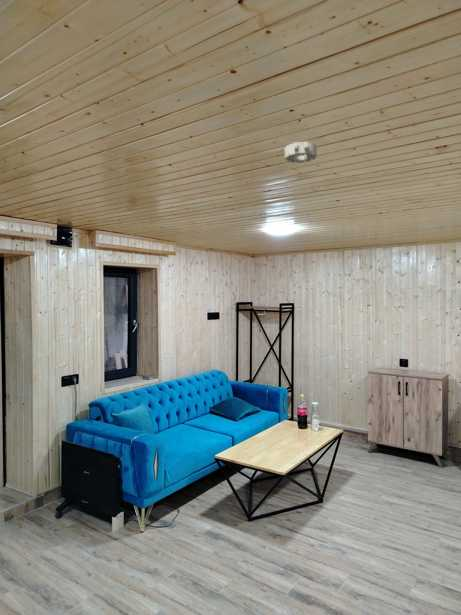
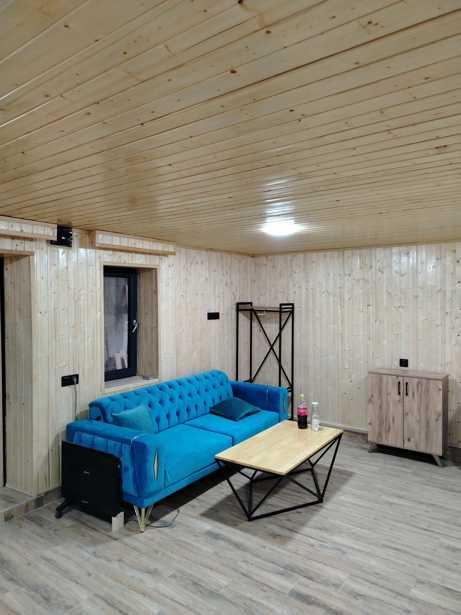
- smoke detector (300, 152)
